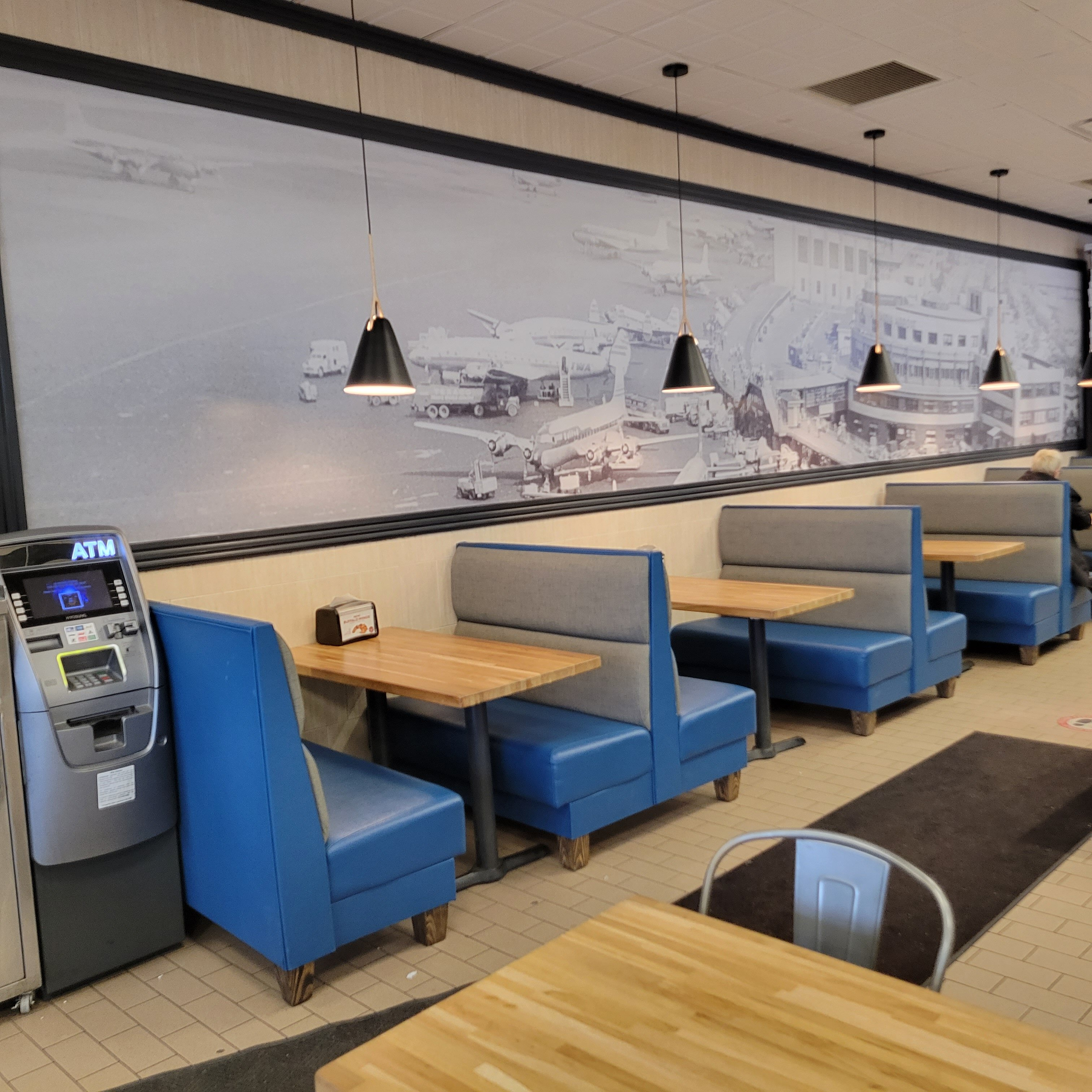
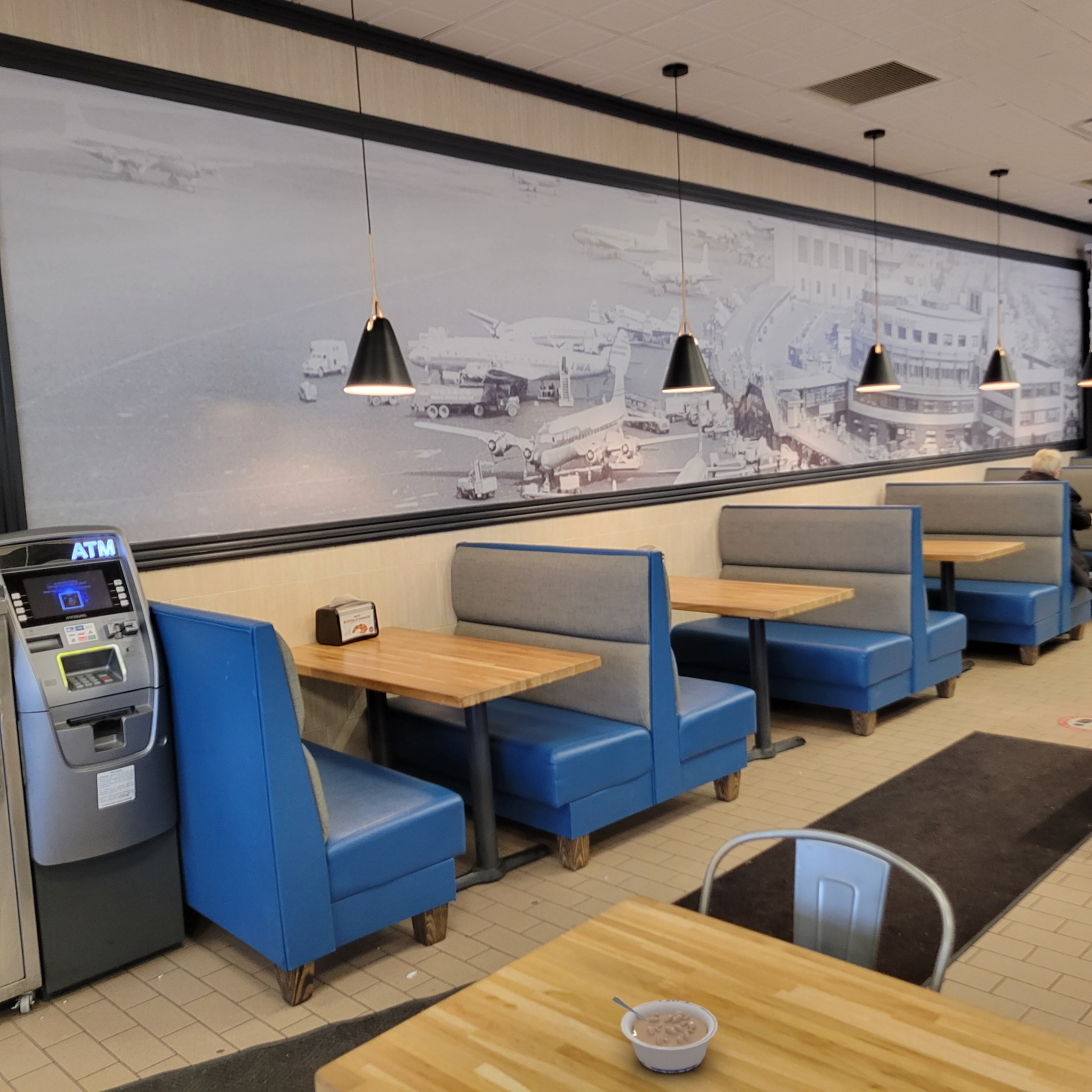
+ legume (666, 1036)
